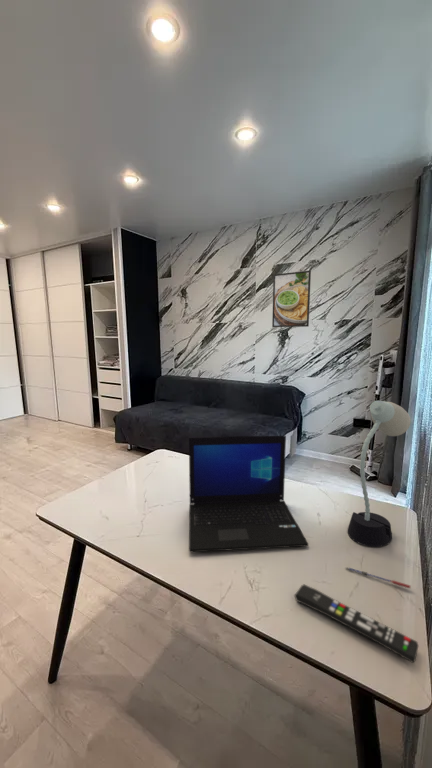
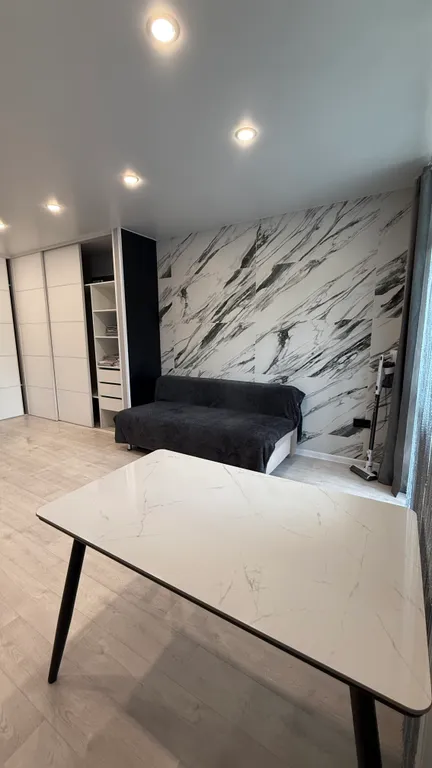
- laptop (243, 487)
- pen (376, 576)
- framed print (290, 300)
- remote control (350, 618)
- desk lamp (364, 466)
